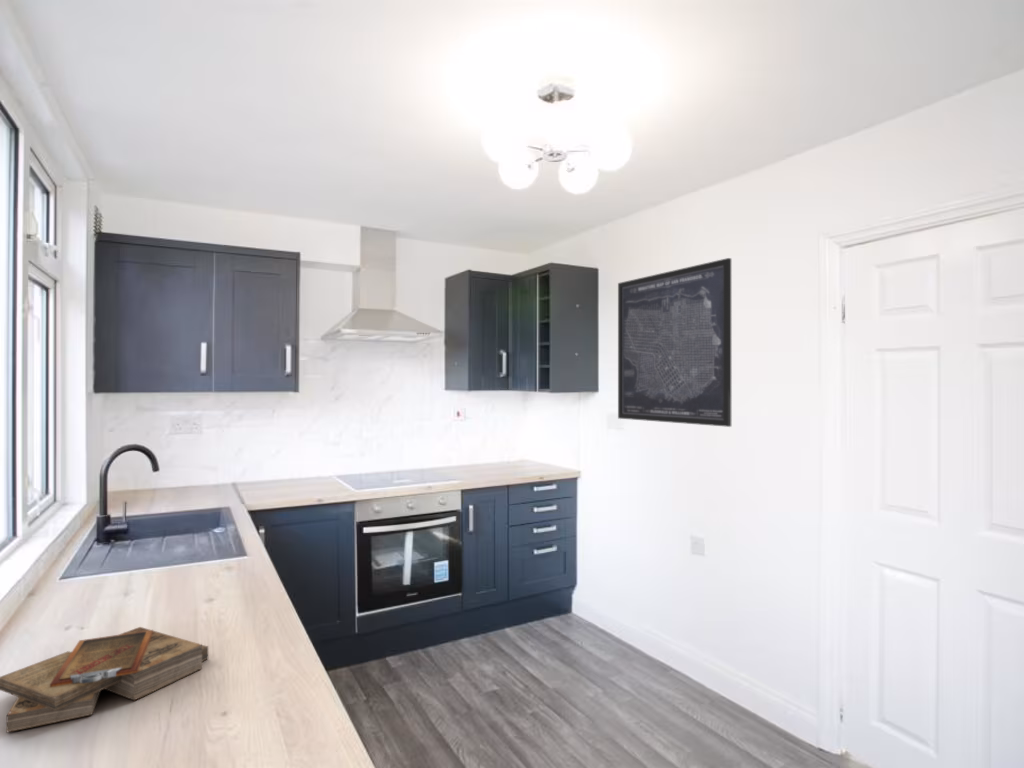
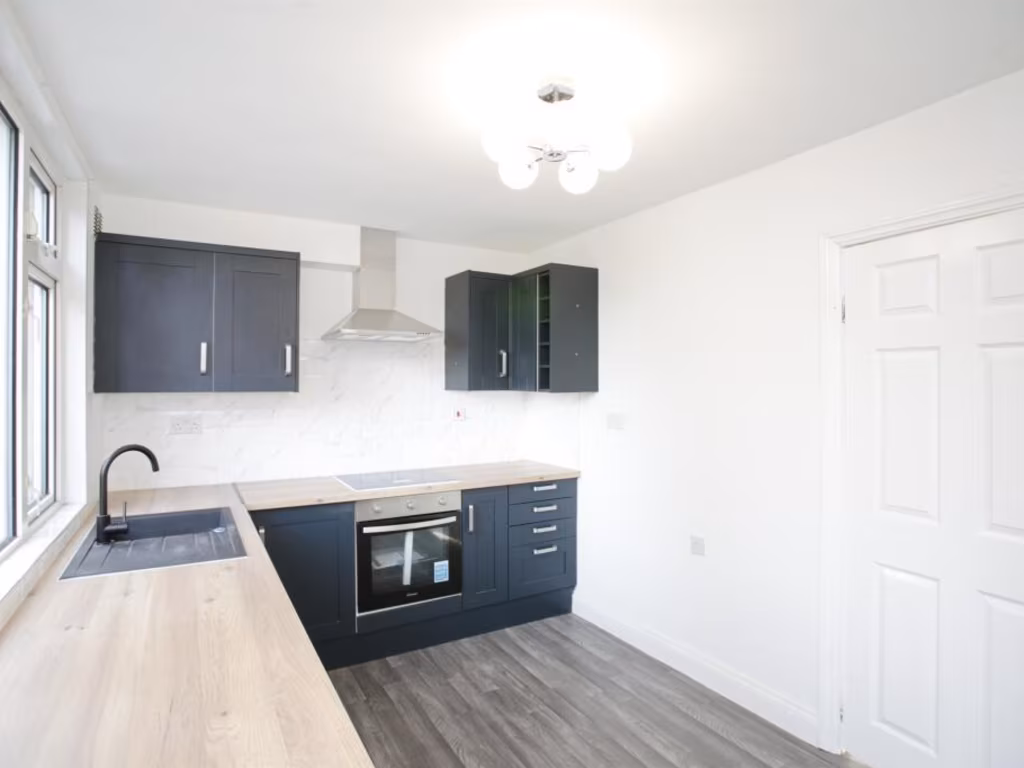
- clipboard (111, 662)
- wall art (668, 347)
